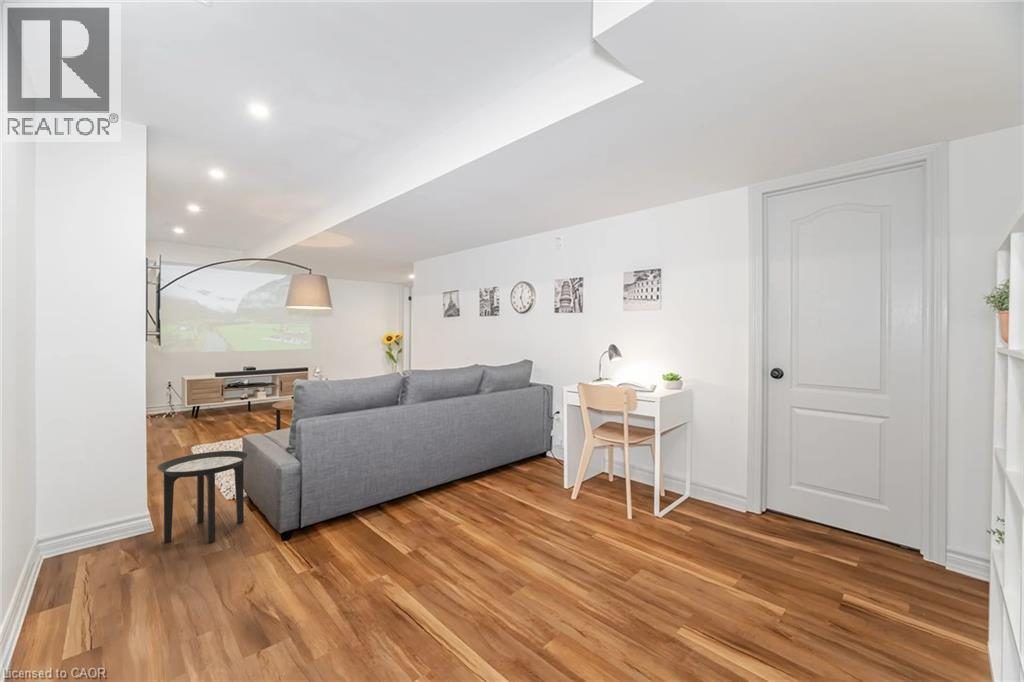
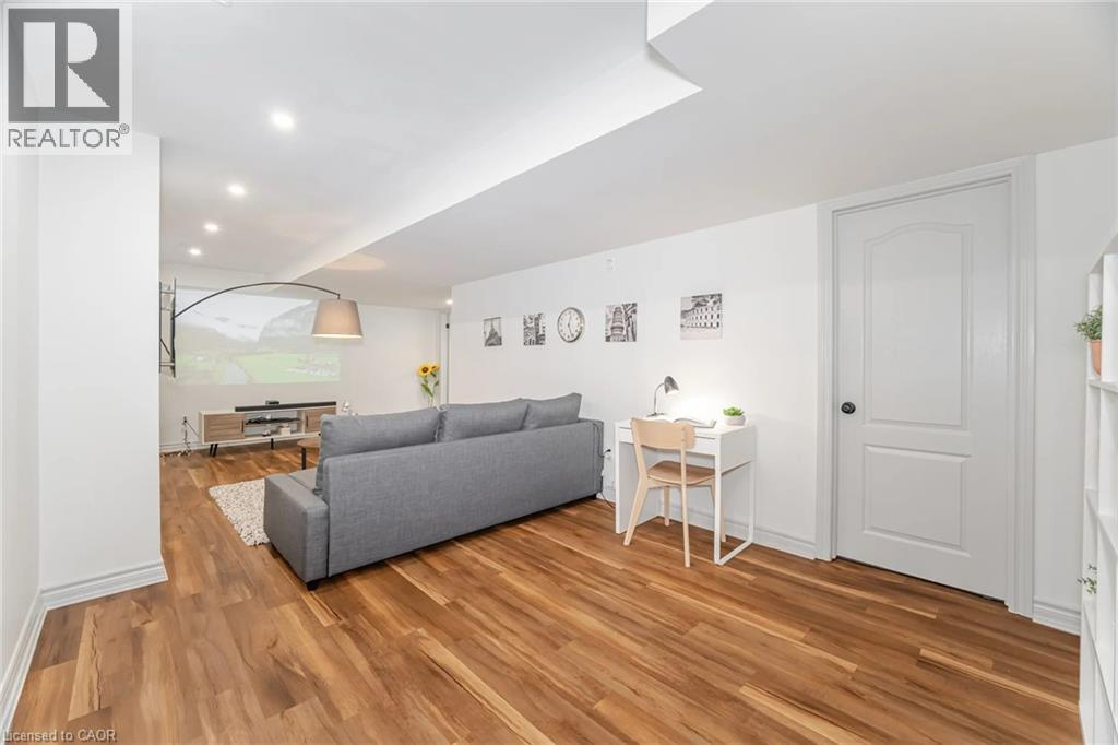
- side table (203, 495)
